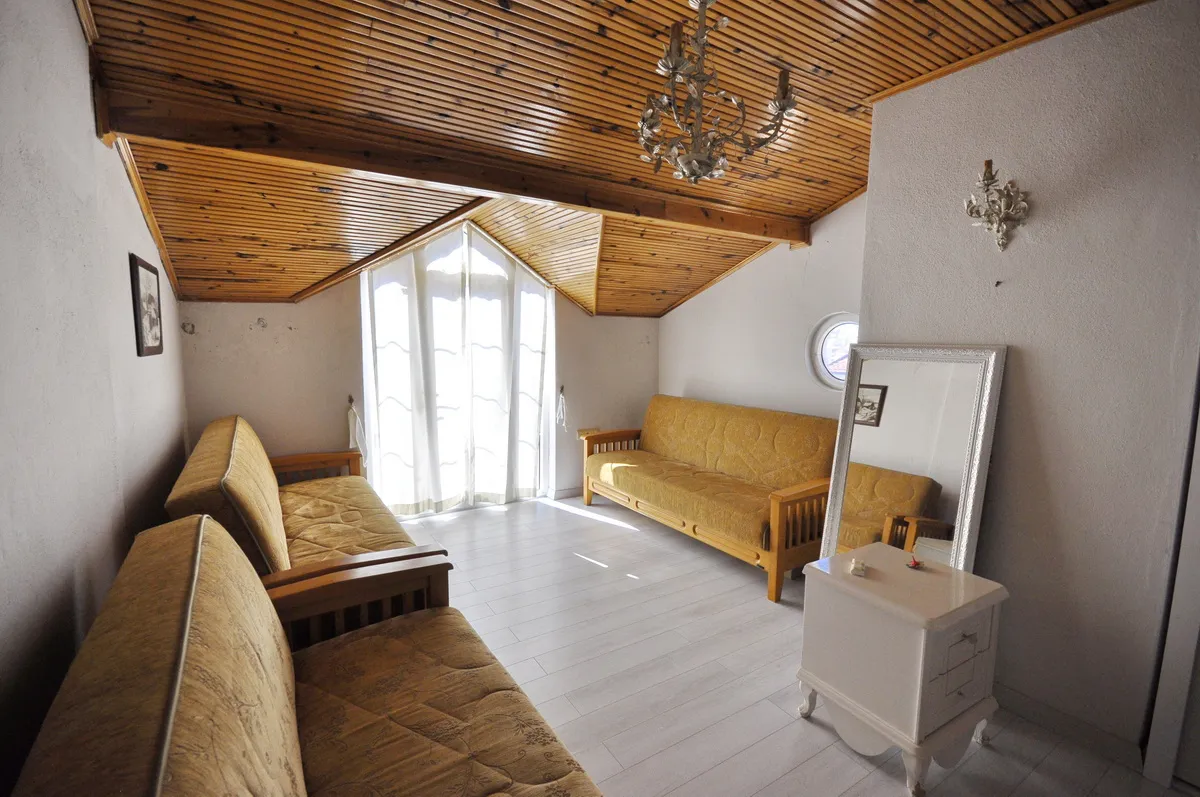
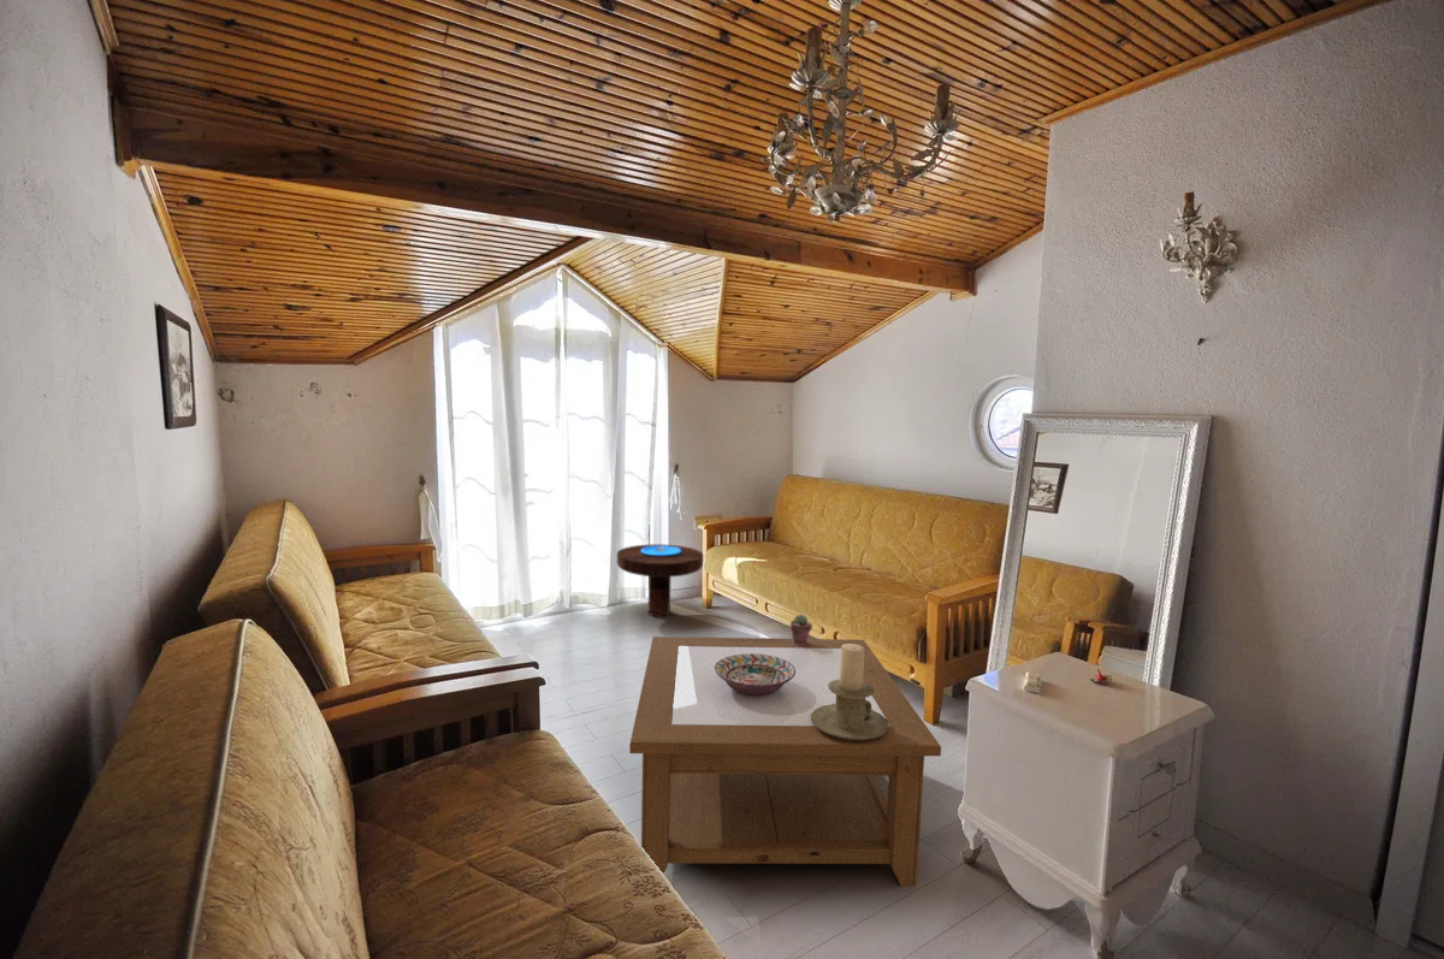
+ potted succulent (800, 628)
+ coffee table (768, 744)
+ candle holder (851, 685)
+ decorative bowl (754, 677)
+ side table (659, 581)
